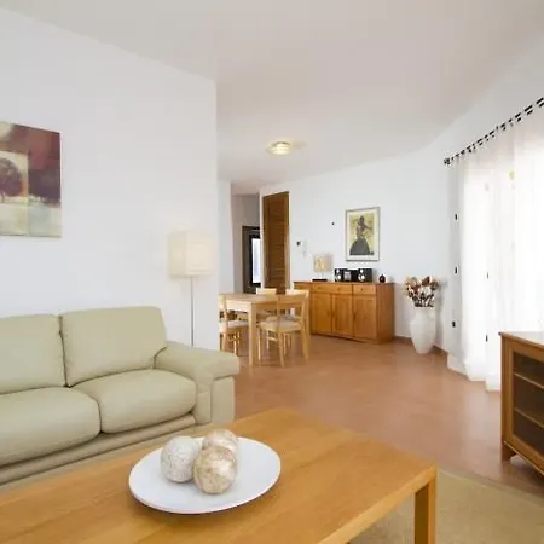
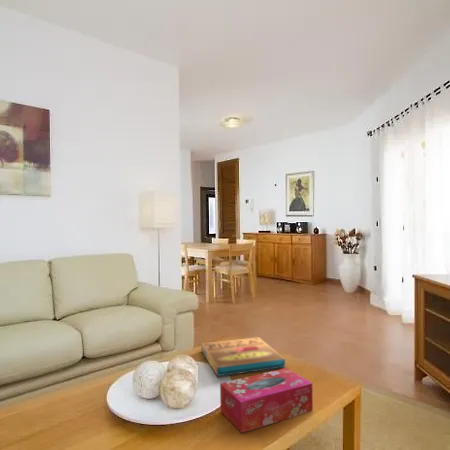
+ tissue box (266, 397)
+ pizza box (240, 354)
